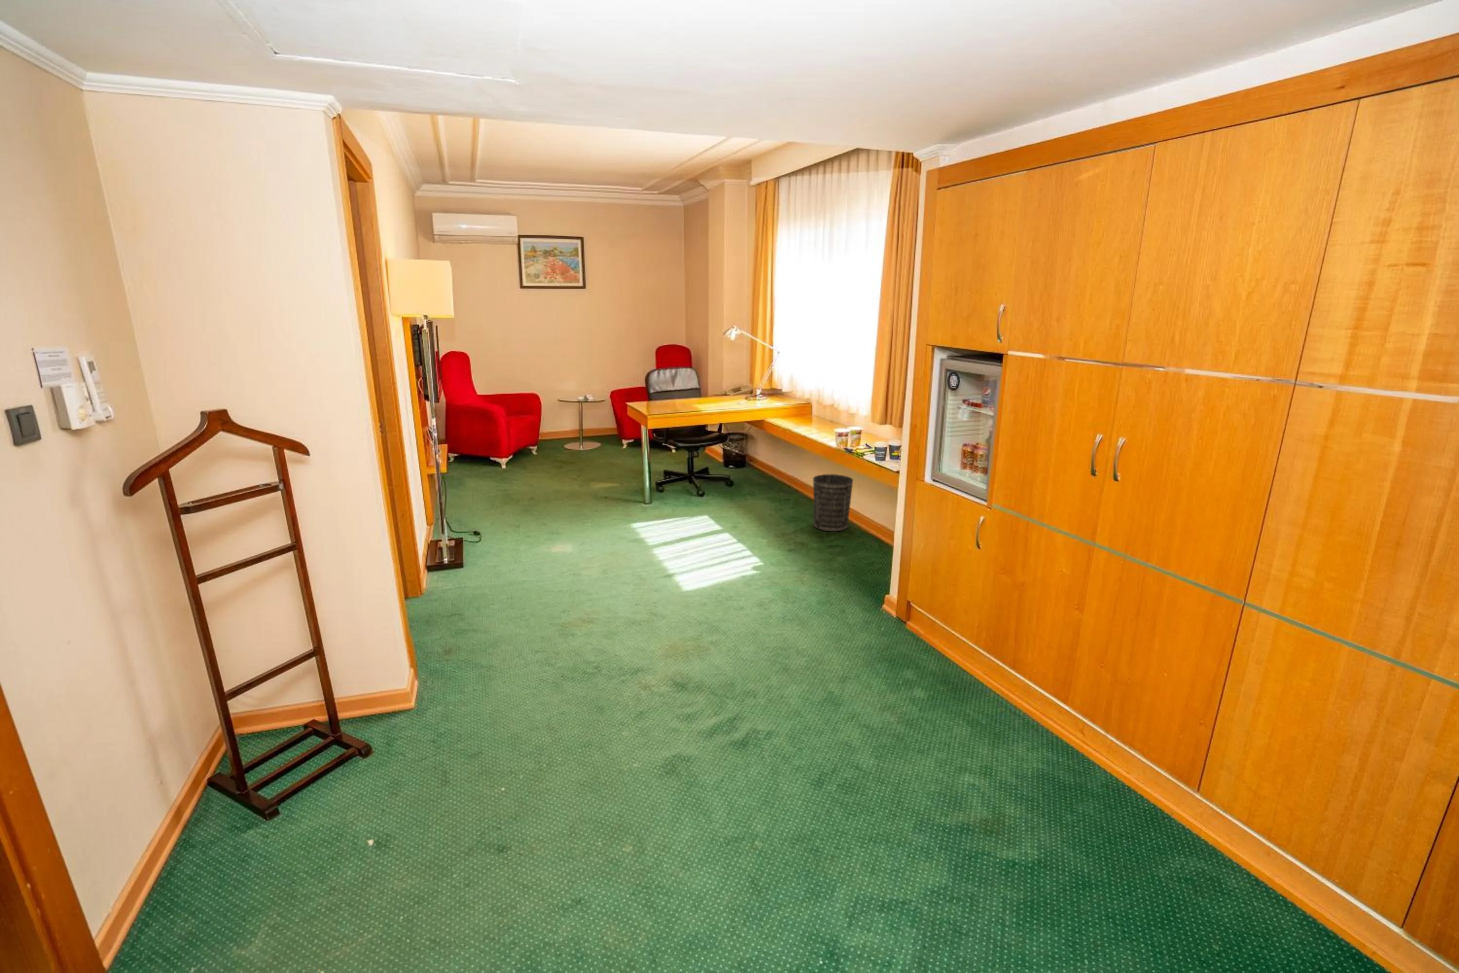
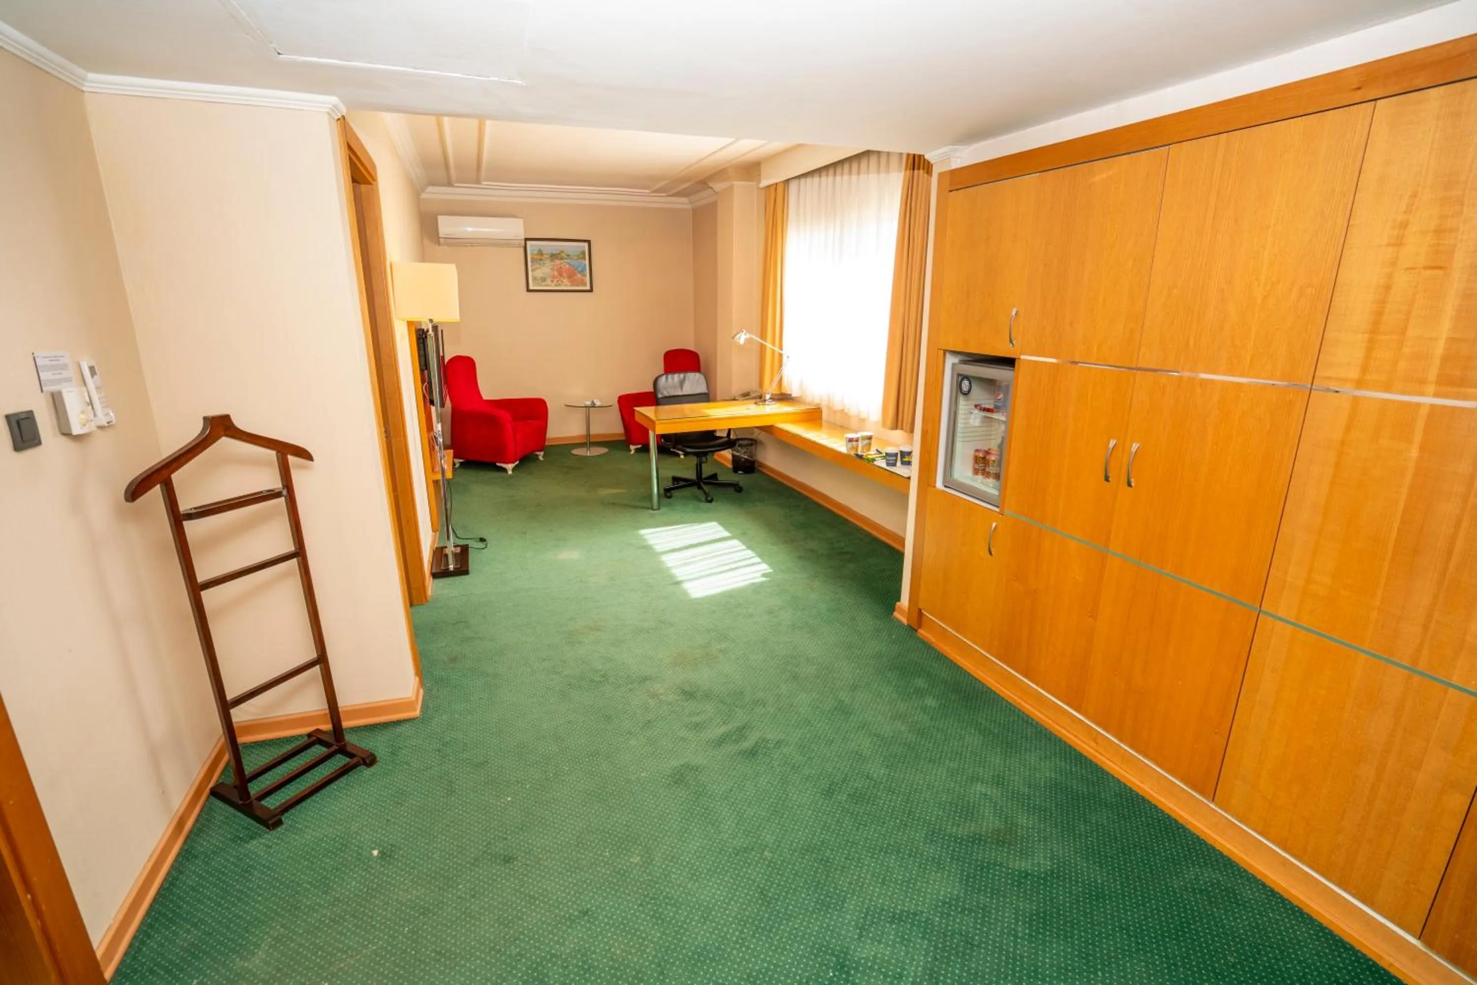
- wastebasket (832, 503)
